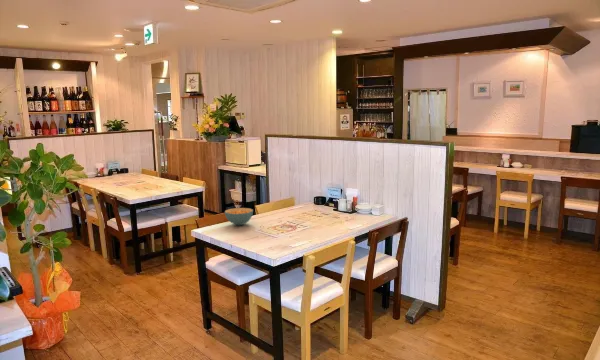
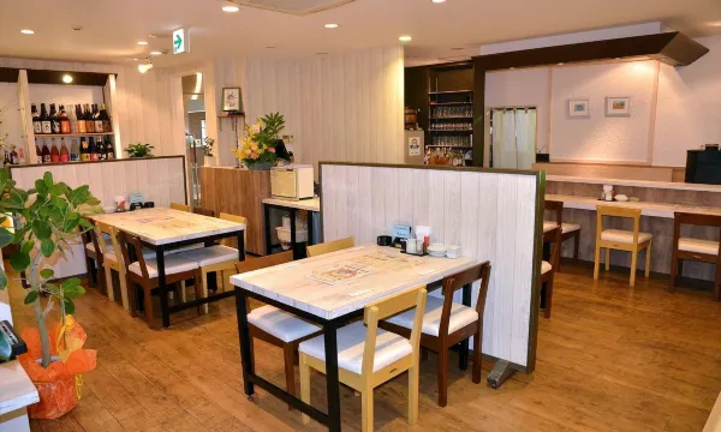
- cereal bowl (239, 217)
